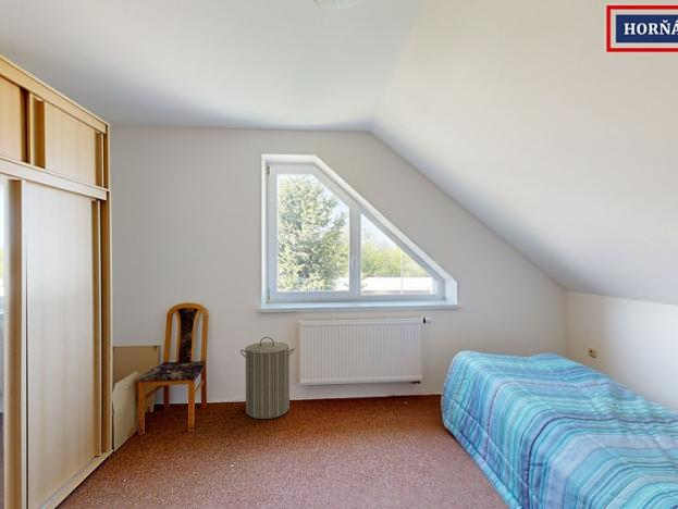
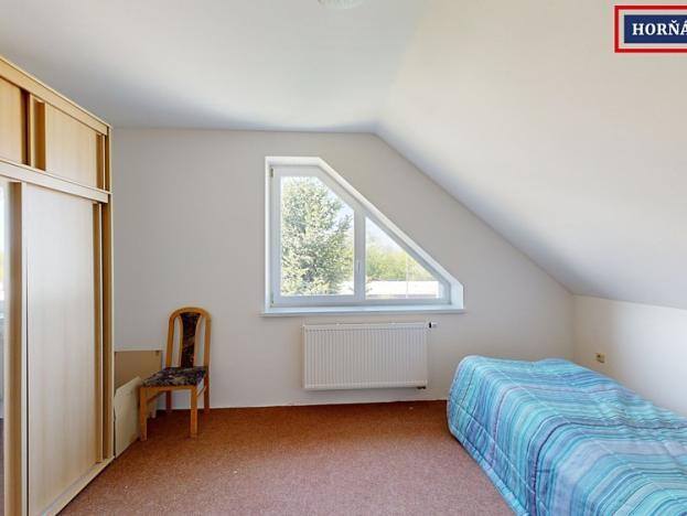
- laundry hamper (268, 373)
